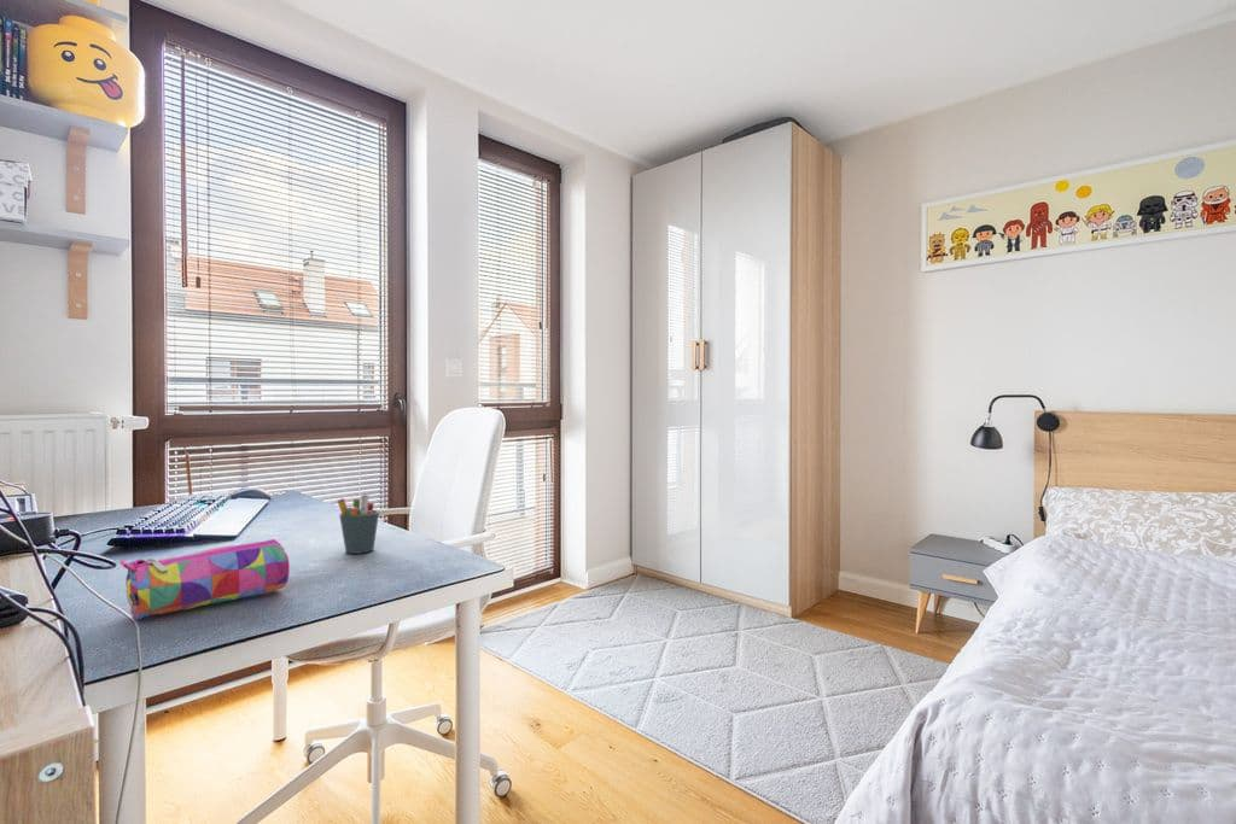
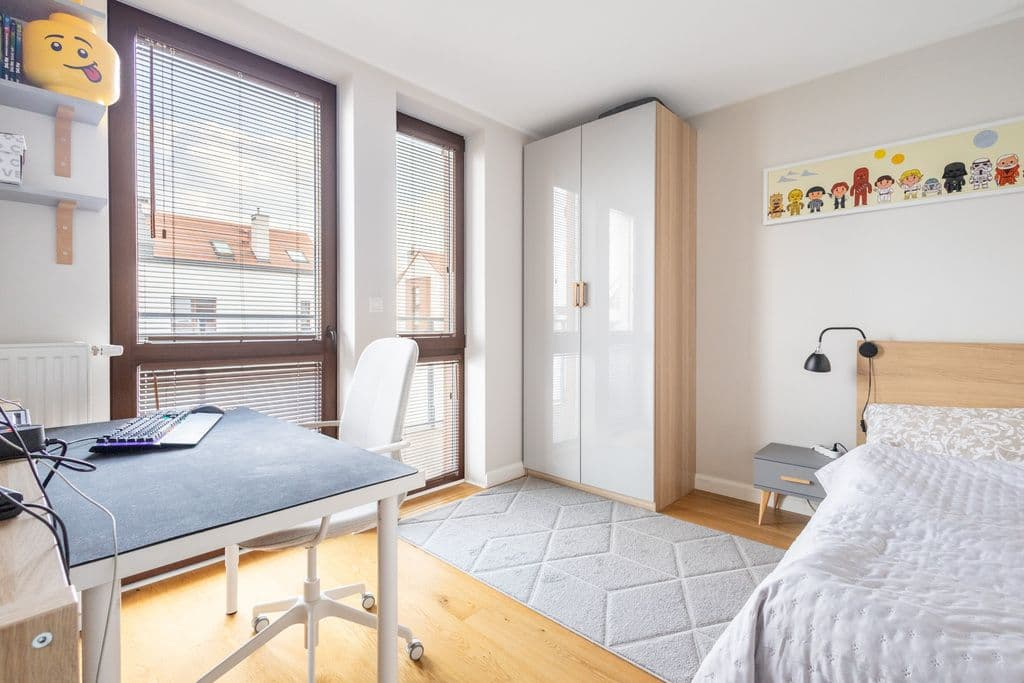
- pen holder (358, 521)
- pencil case (210, 574)
